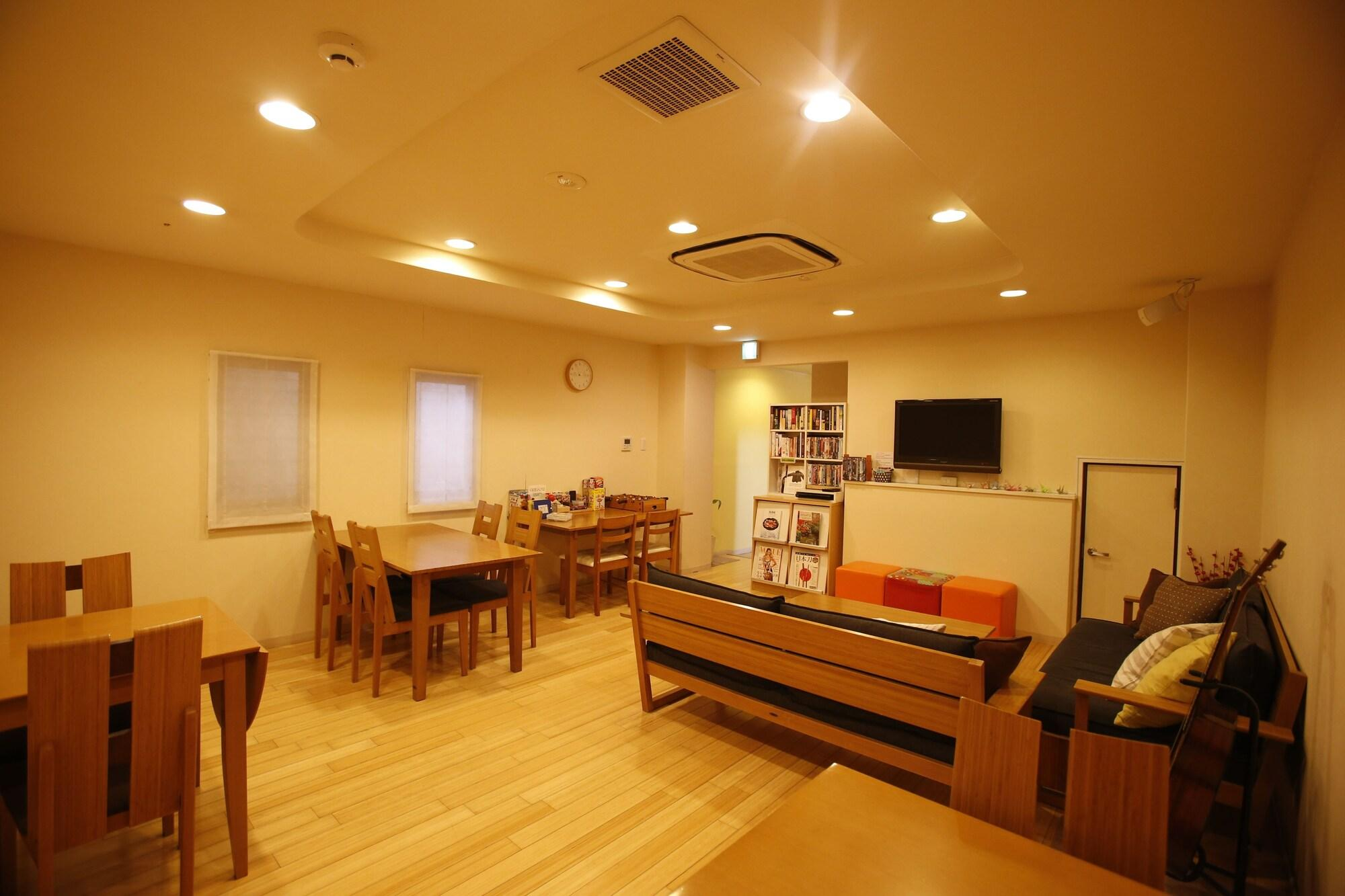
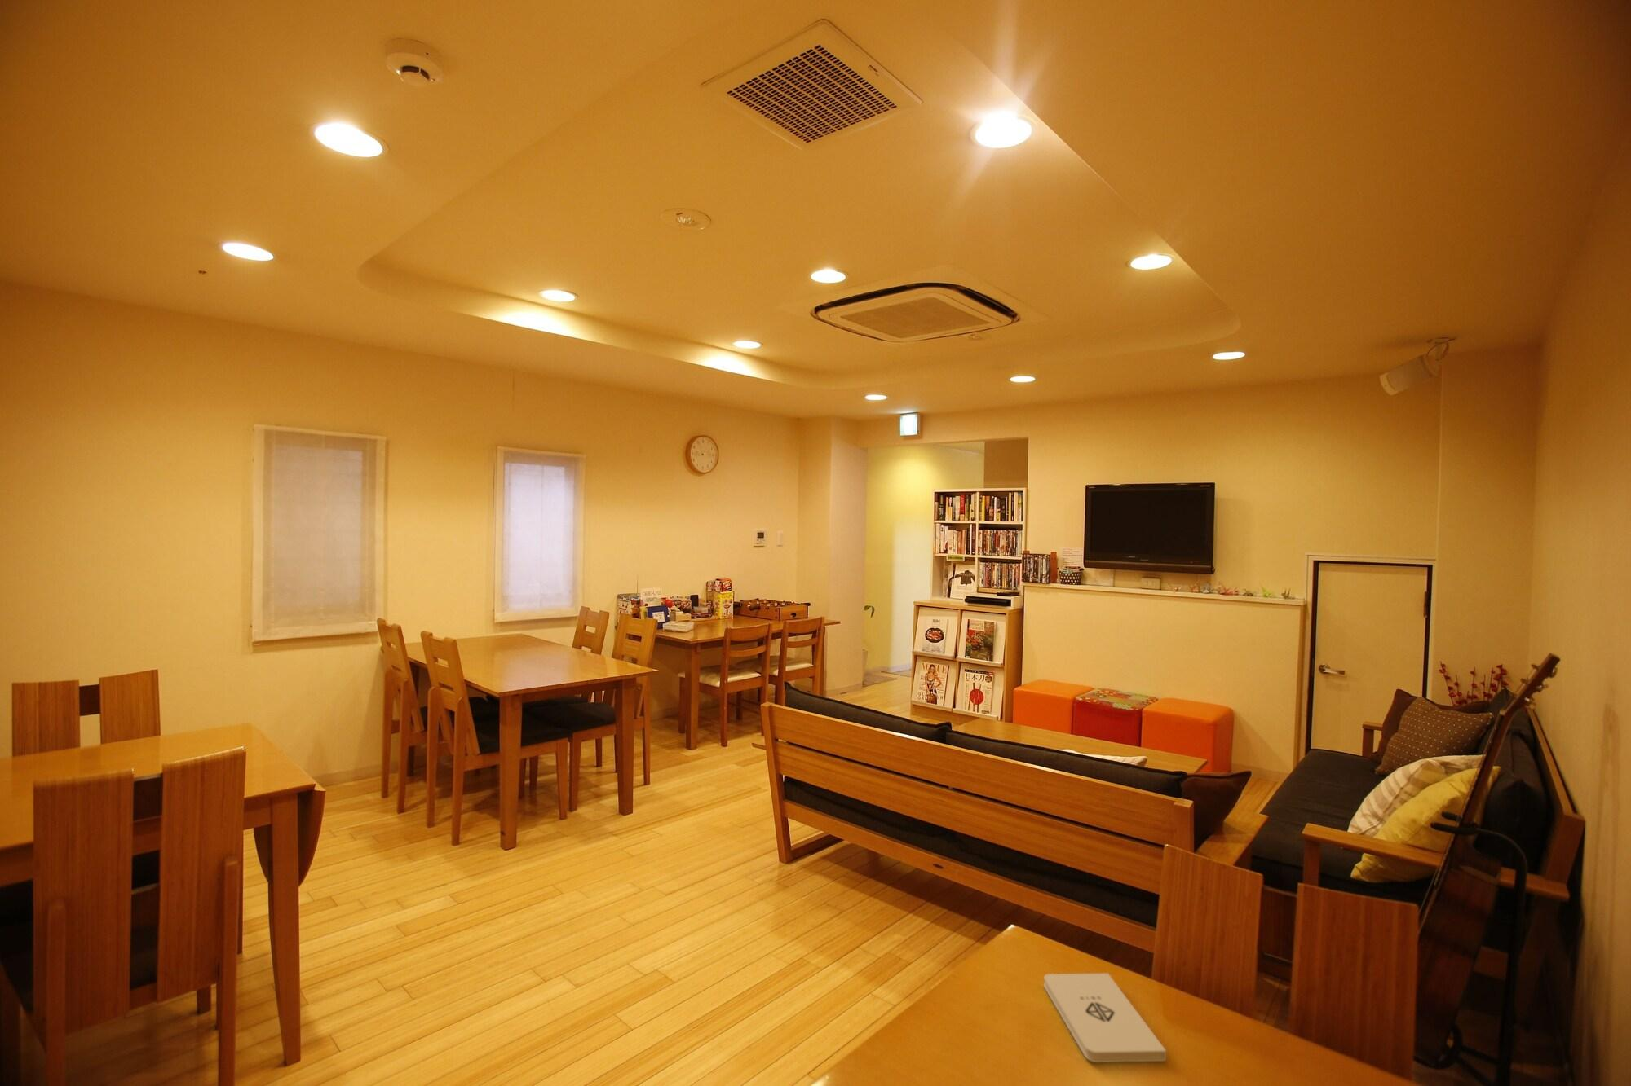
+ notepad (1099, 1013)
